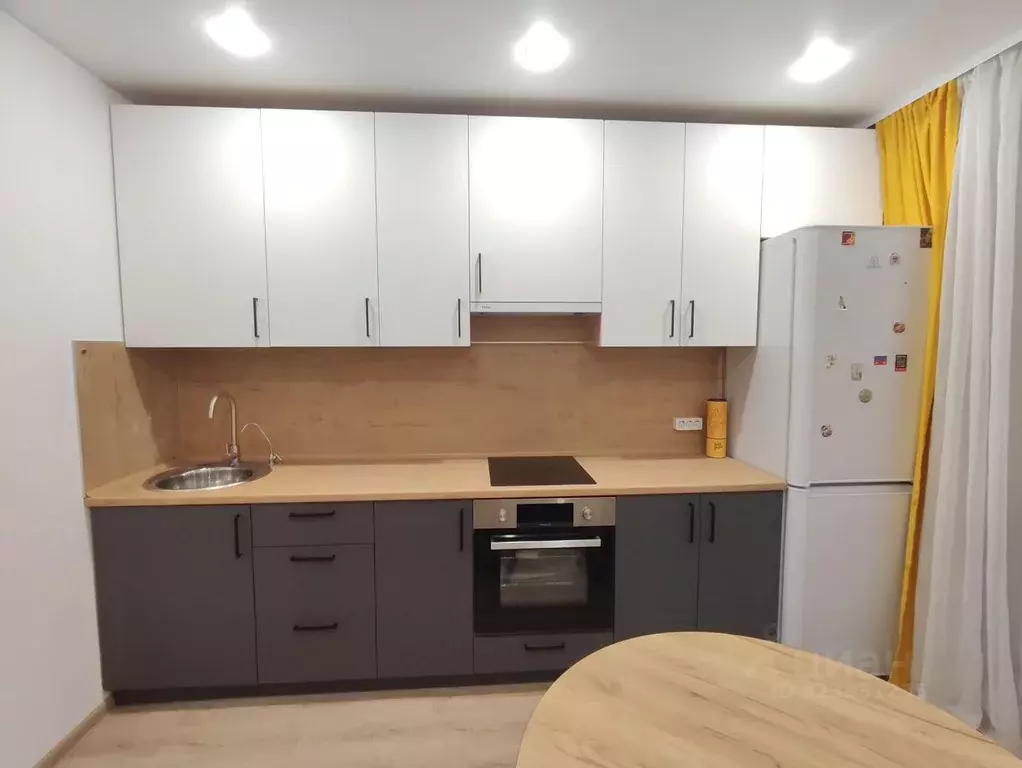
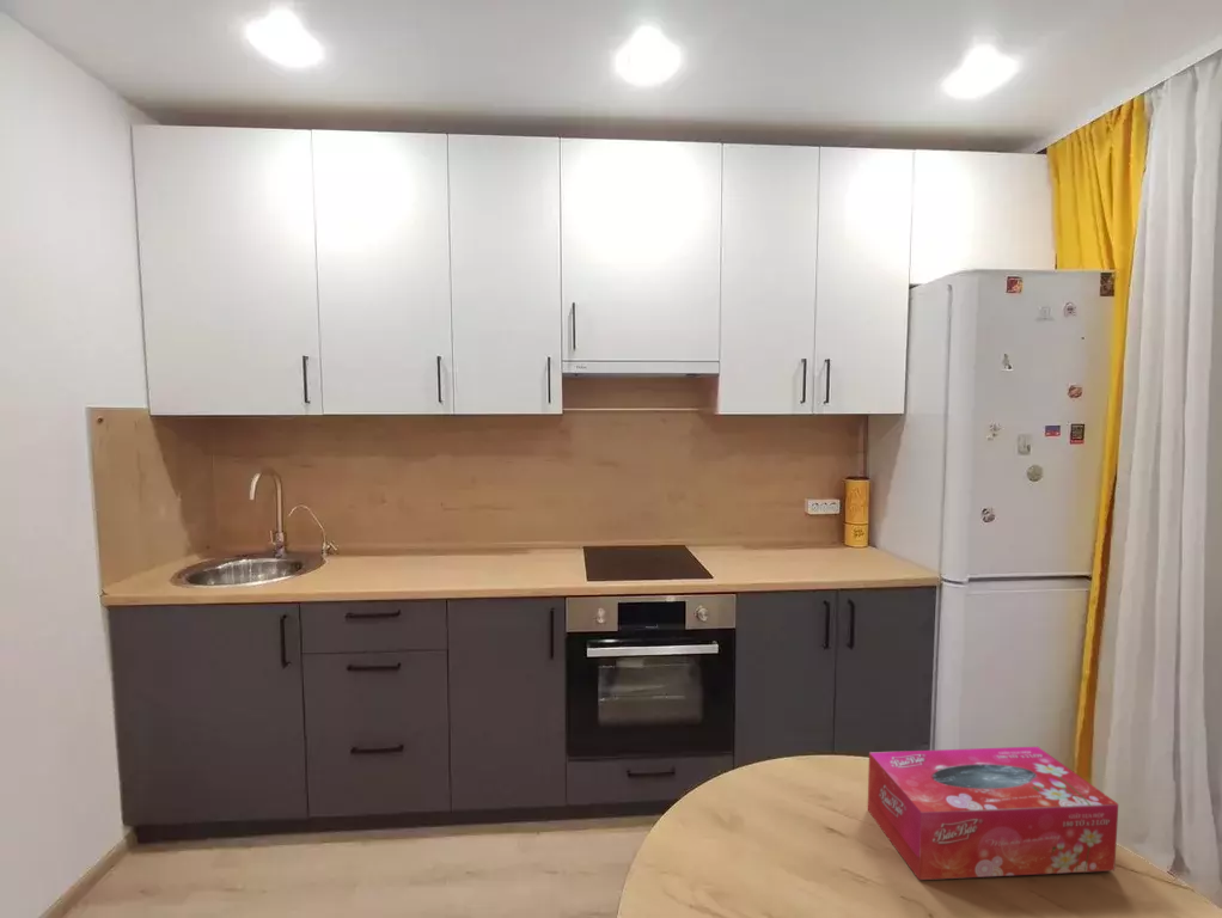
+ tissue box (983, 807)
